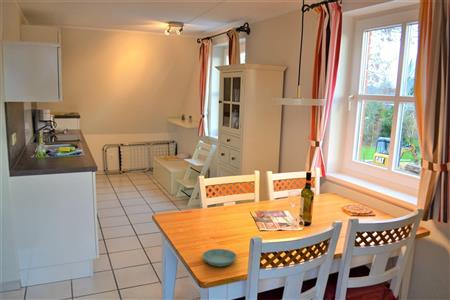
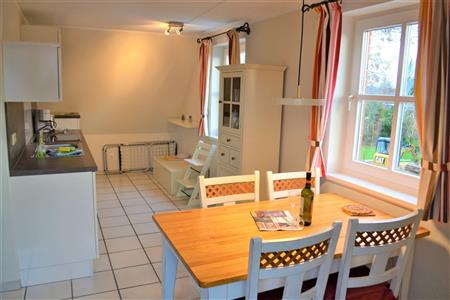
- saucer (219, 258)
